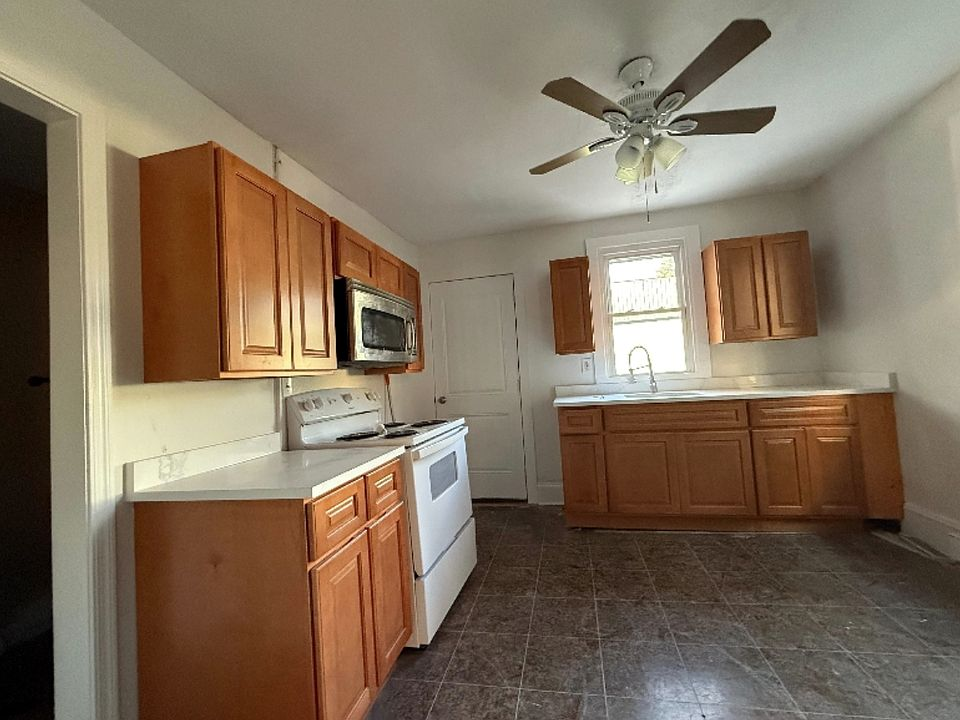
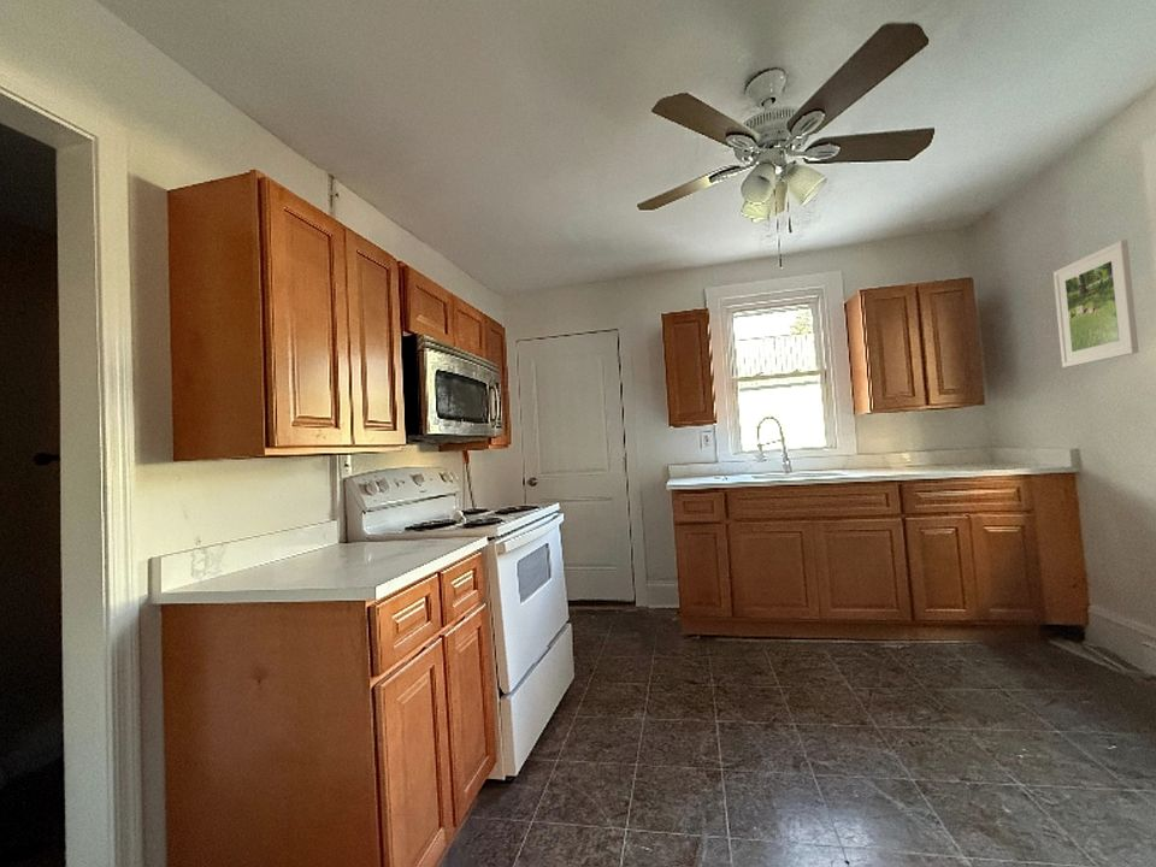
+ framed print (1091, 308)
